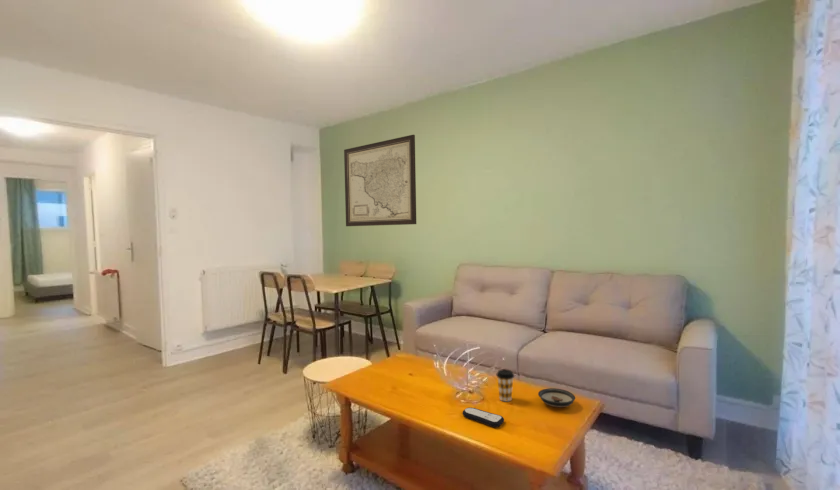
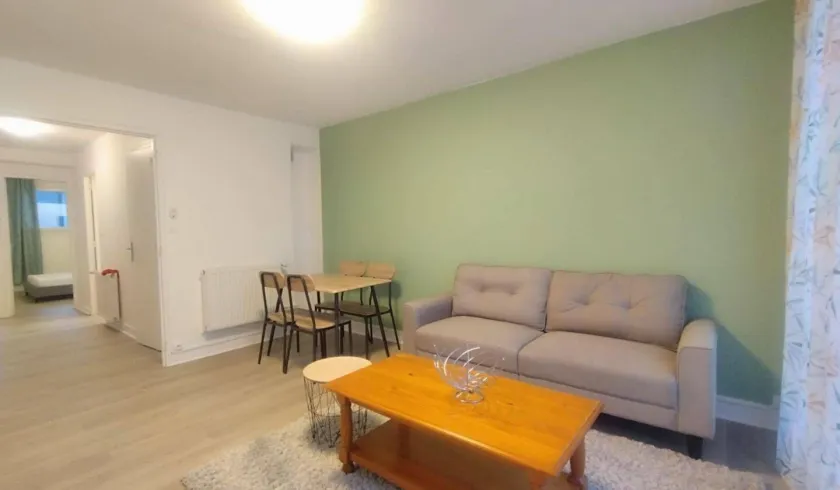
- saucer (556, 399)
- remote control (482, 416)
- wall art (377, 184)
- coffee cup (505, 385)
